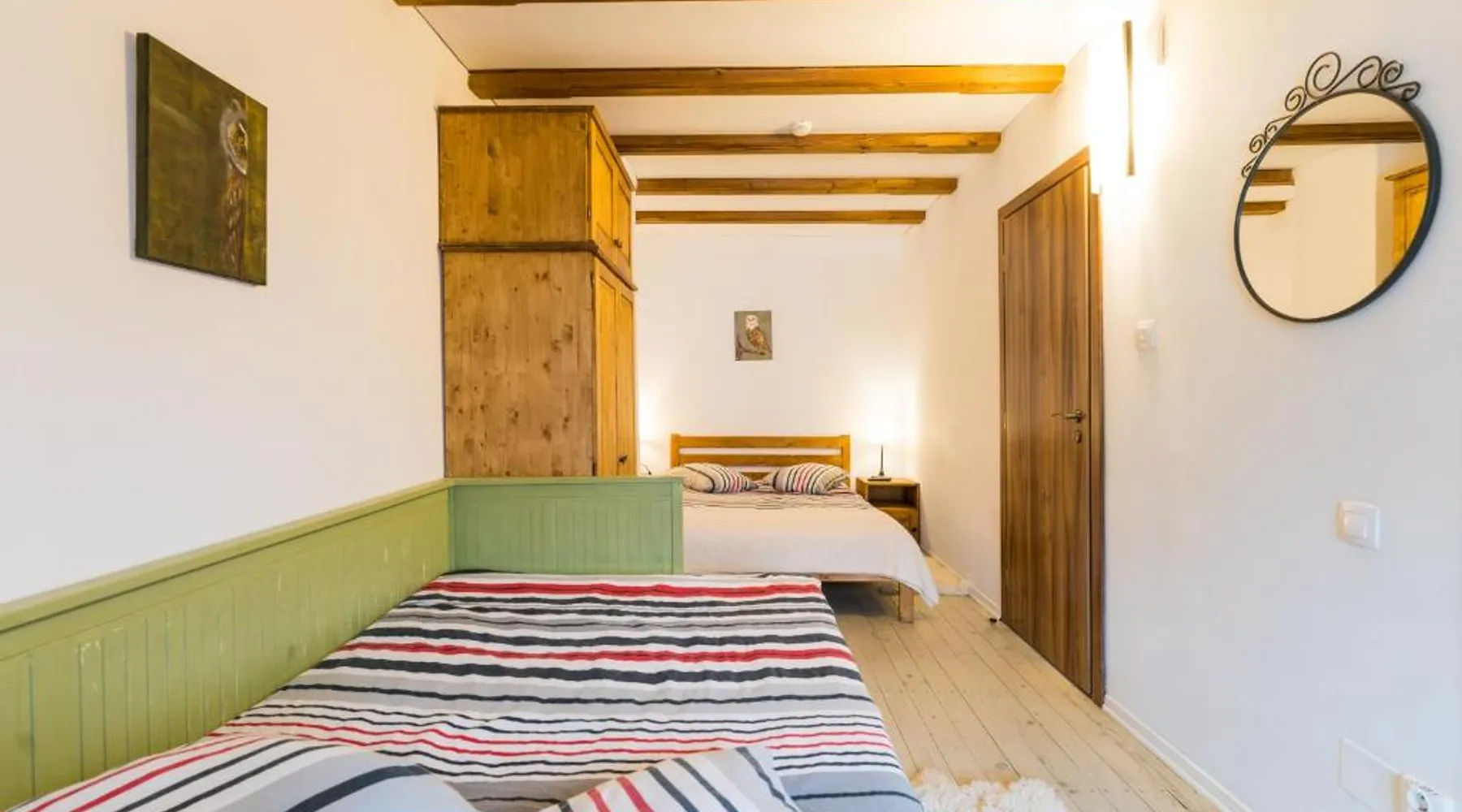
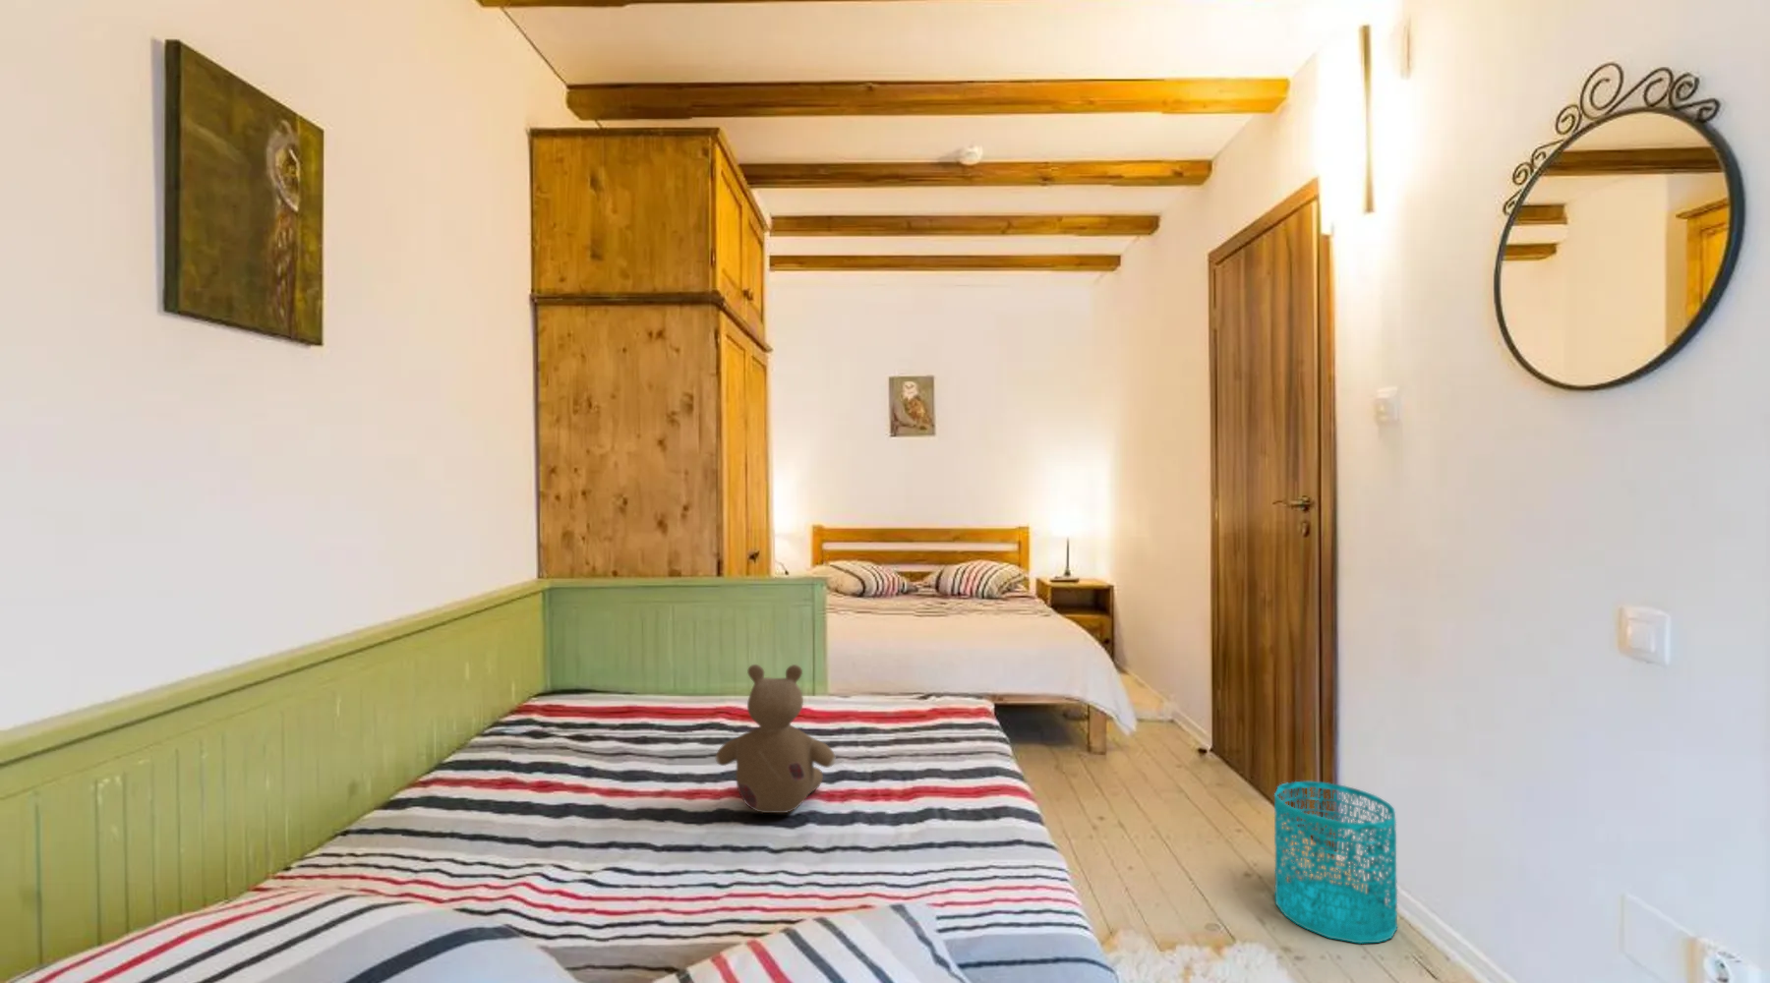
+ wastebasket (1333, 855)
+ stuffed bear (778, 730)
